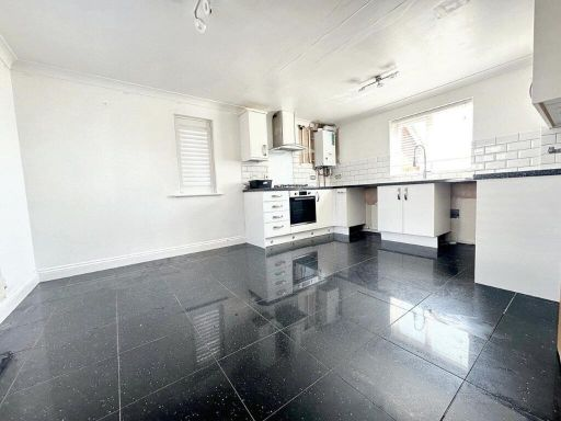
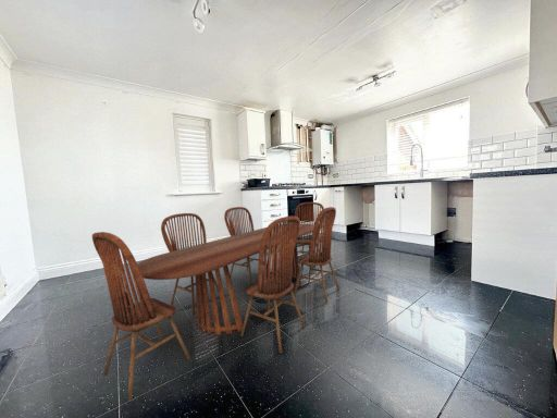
+ dining set (255, 254)
